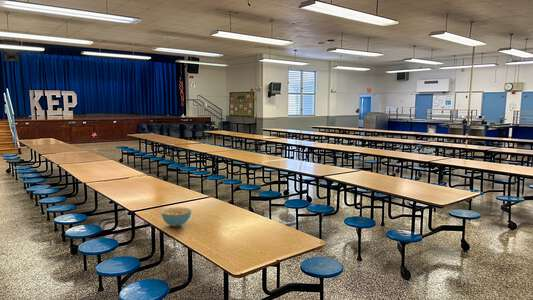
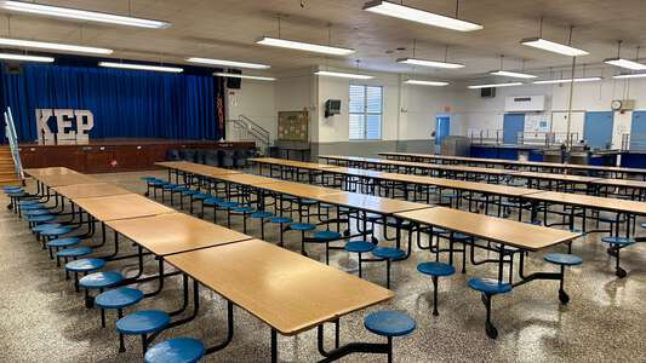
- cereal bowl (176, 218)
